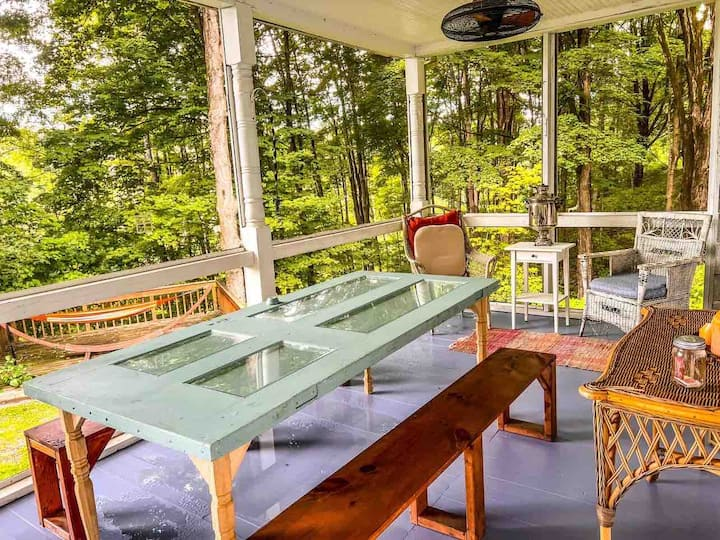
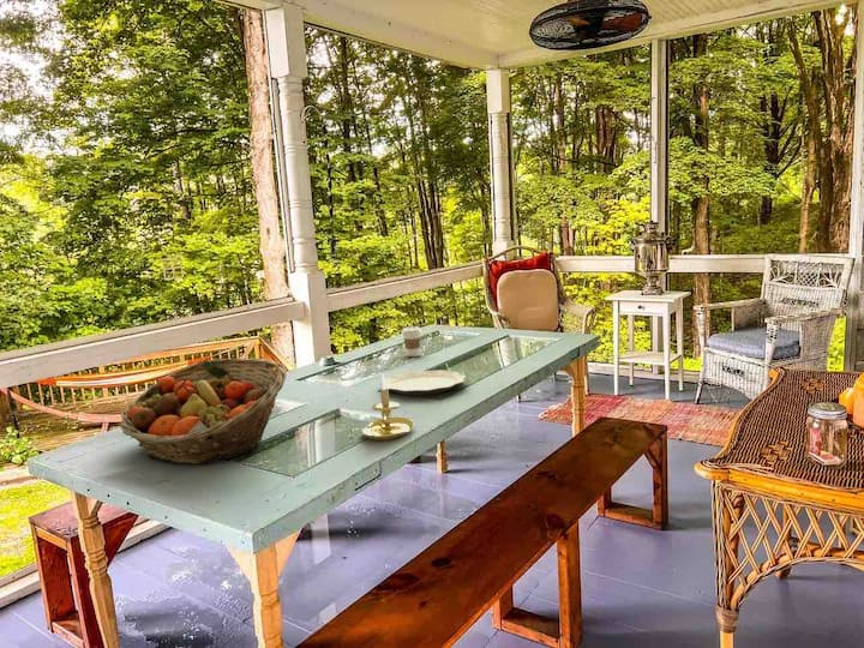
+ candle holder (383, 403)
+ fruit basket (205, 407)
+ coffee cup (412, 341)
+ plate (424, 383)
